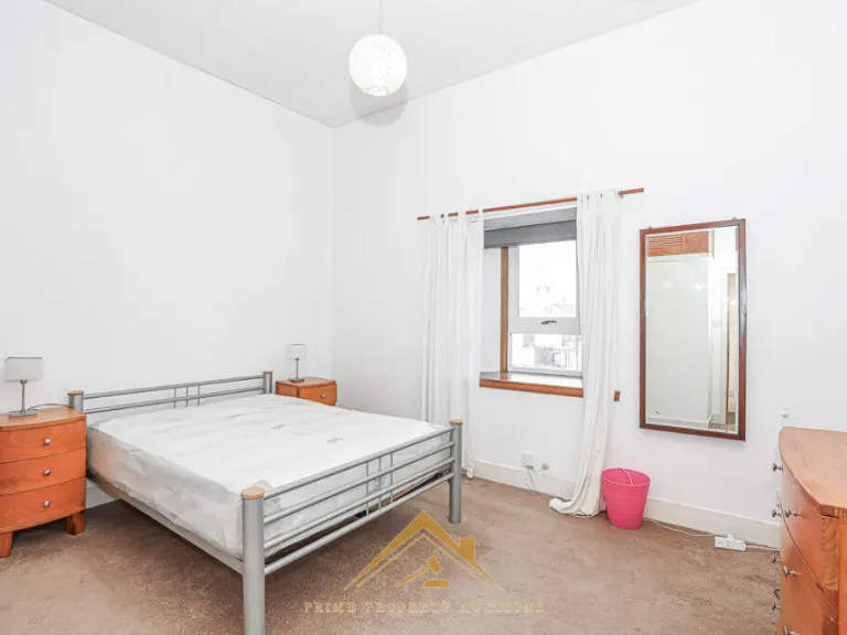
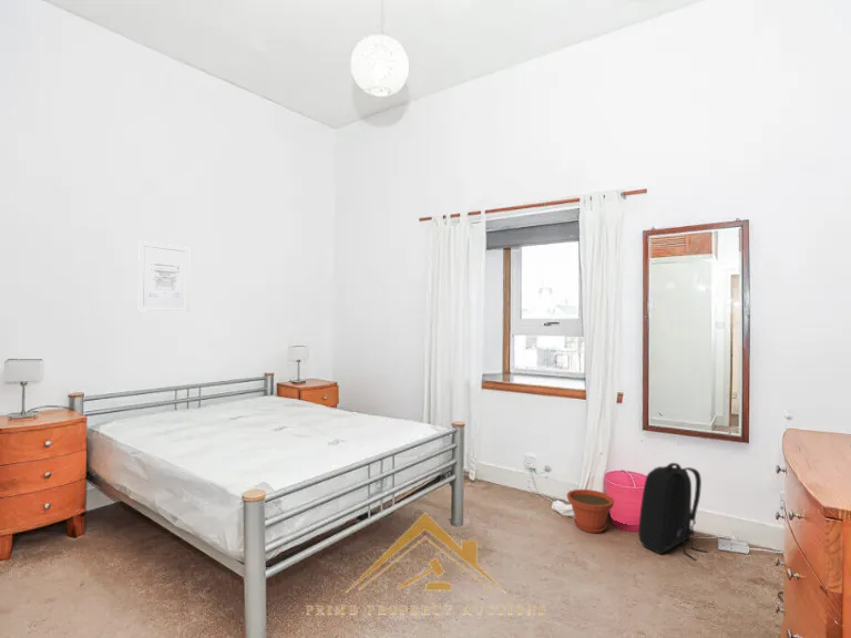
+ wall art (165, 278)
+ plant pot (589, 512)
+ backpack (674, 504)
